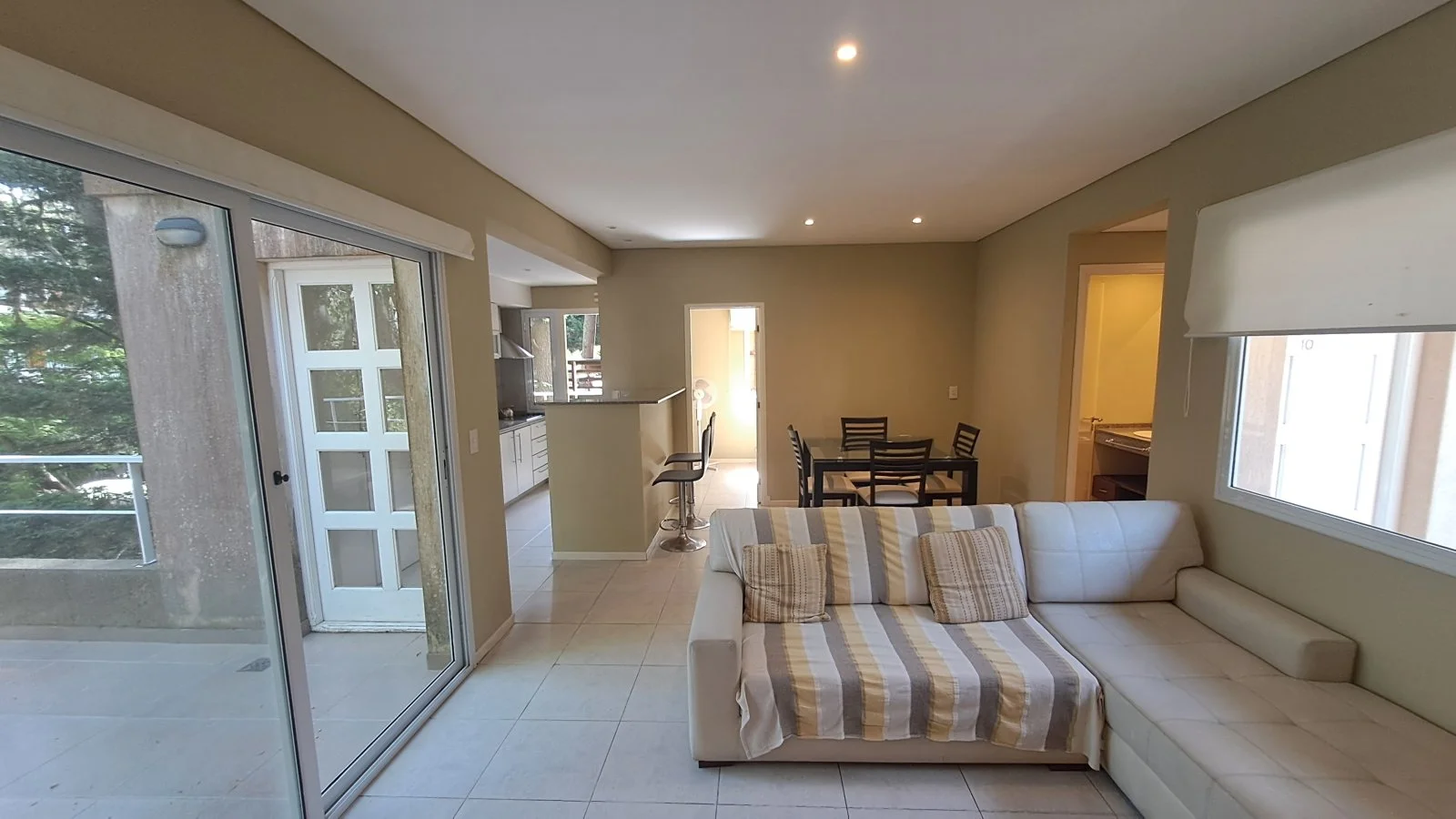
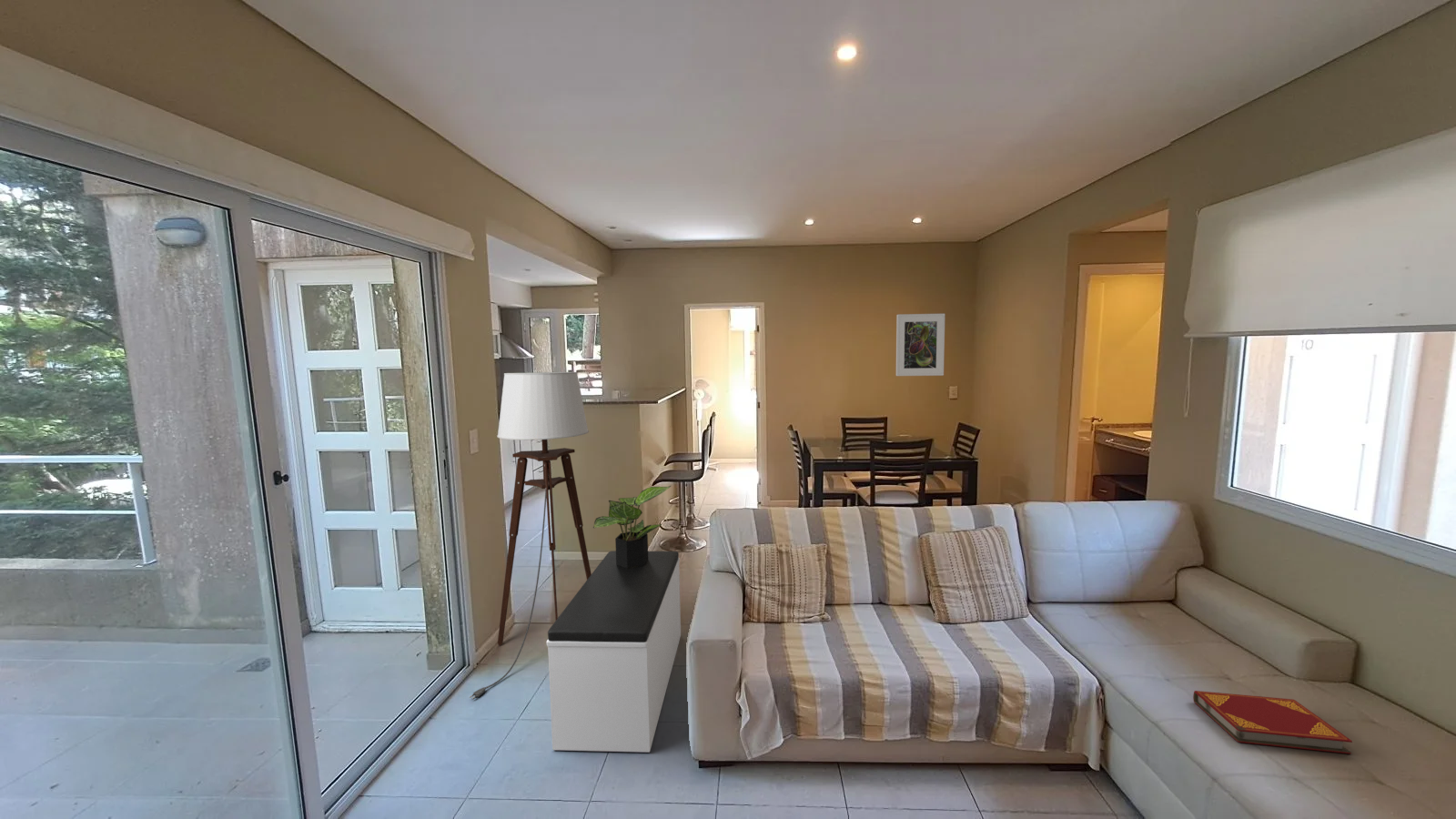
+ potted plant (634, 526)
+ bench (625, 633)
+ floor lamp (543, 518)
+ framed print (920, 345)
+ hardback book (1266, 719)
